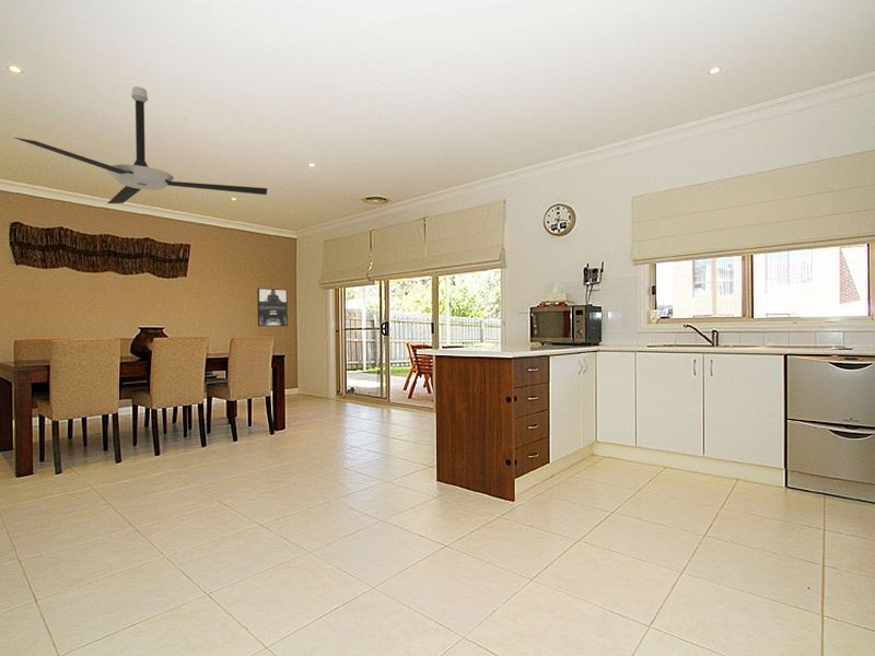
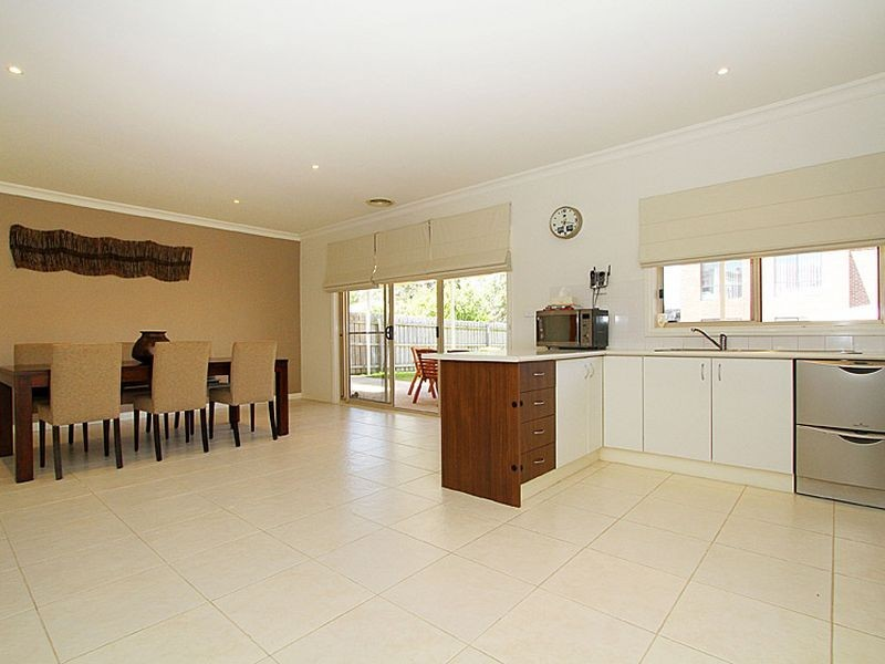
- ceiling fan (143, 143)
- wall art (272, 307)
